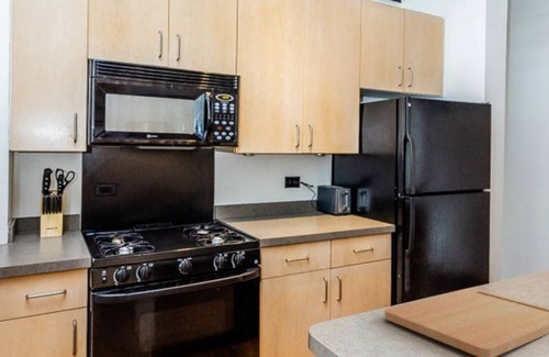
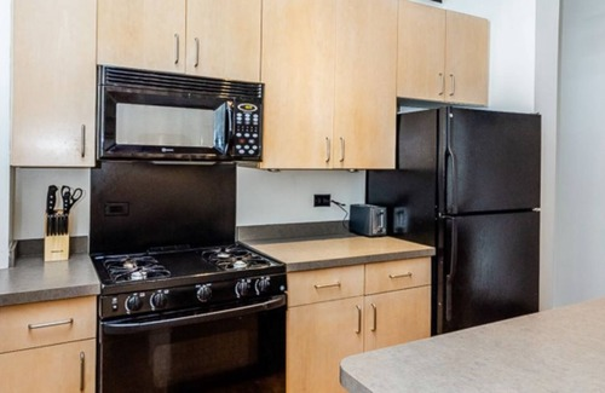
- cutting board (477, 315)
